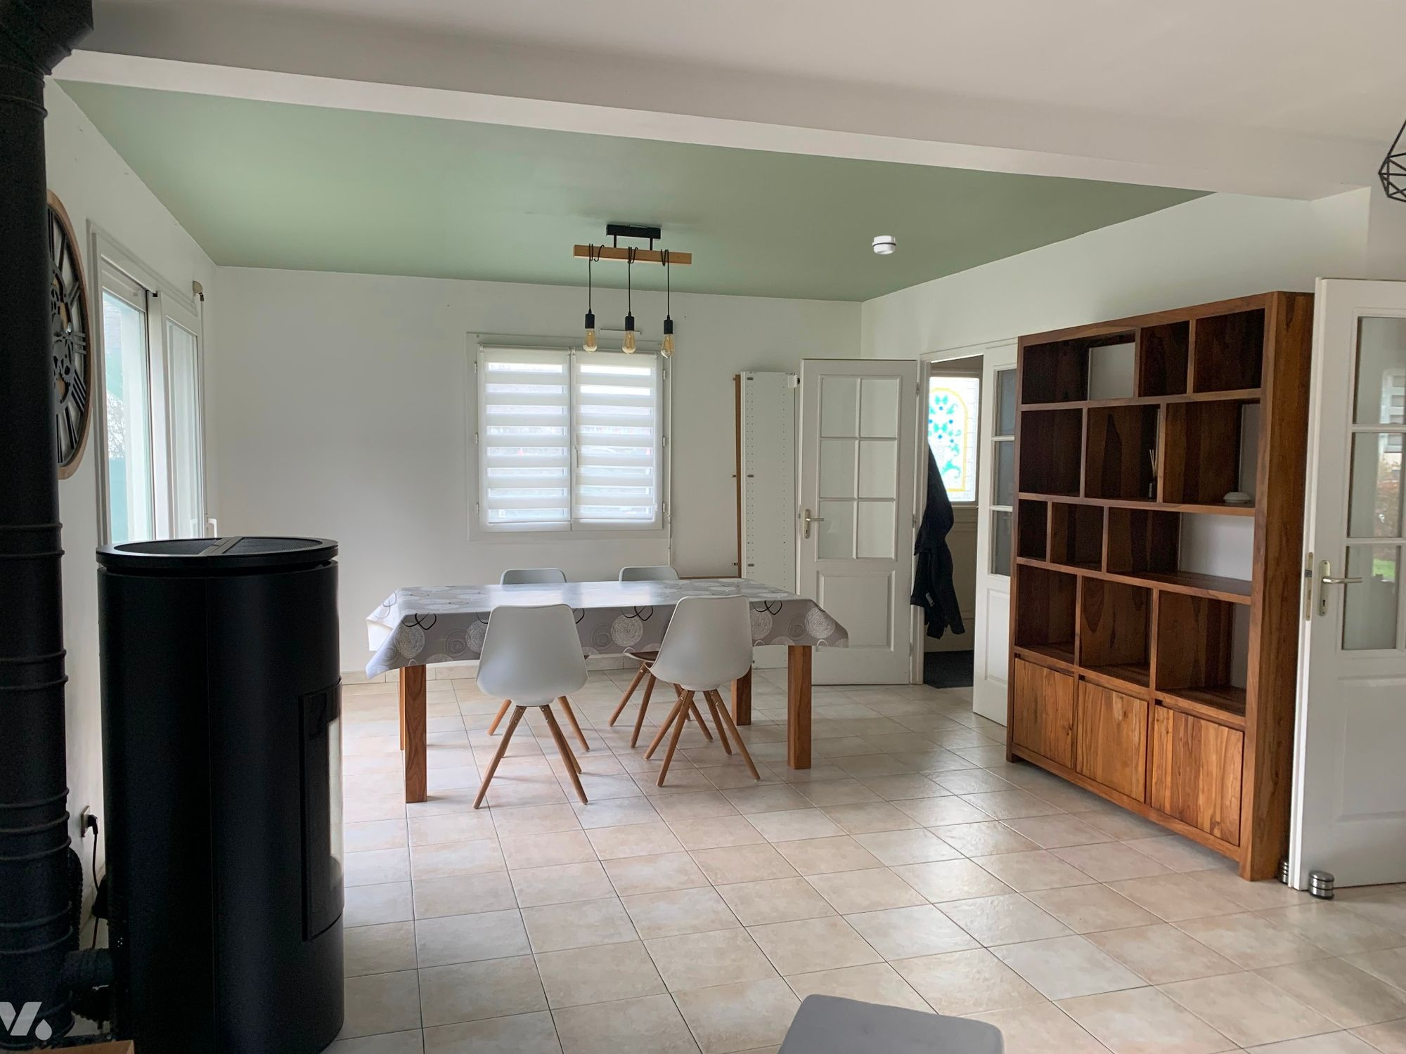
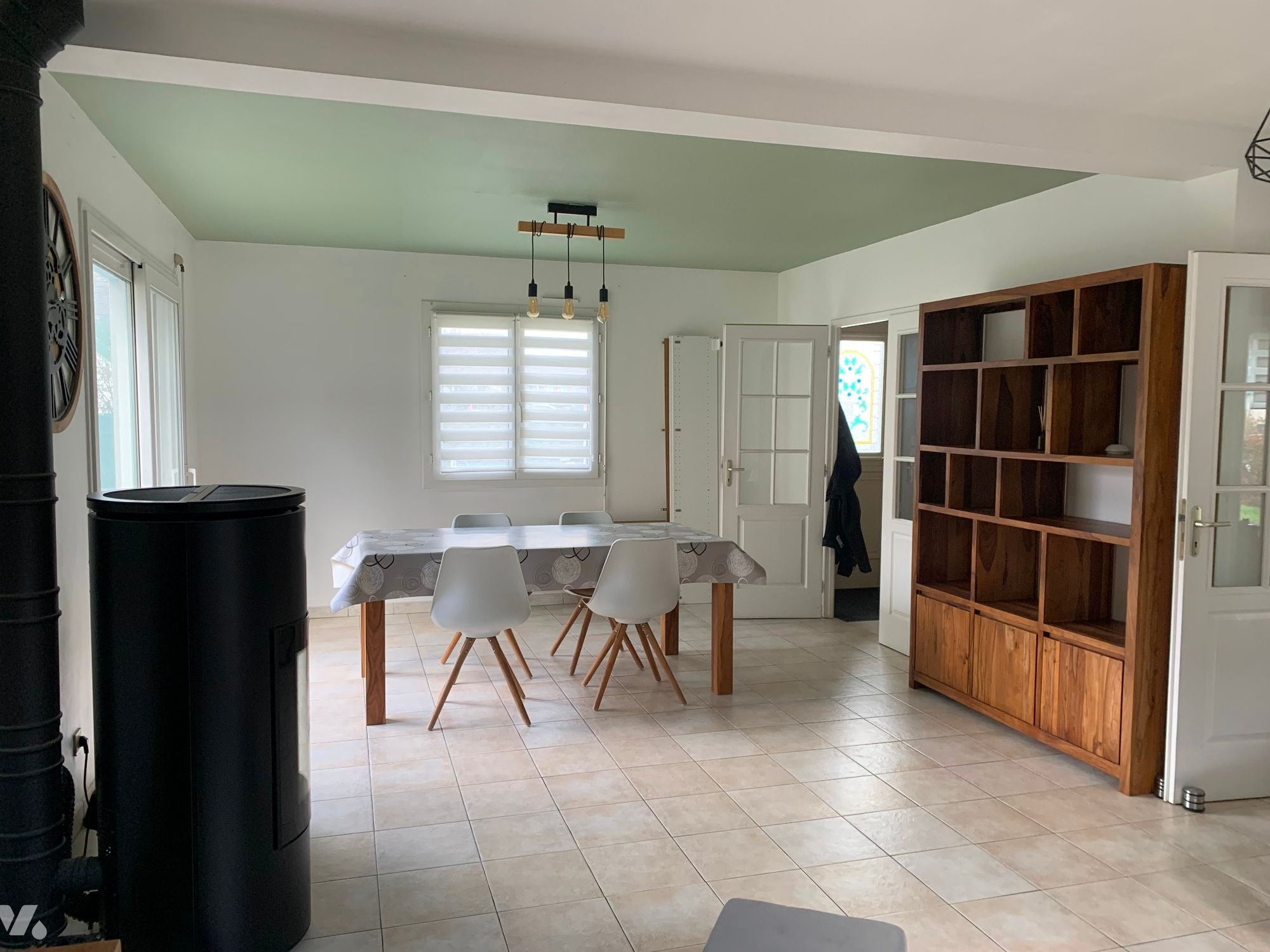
- smoke detector (885, 245)
